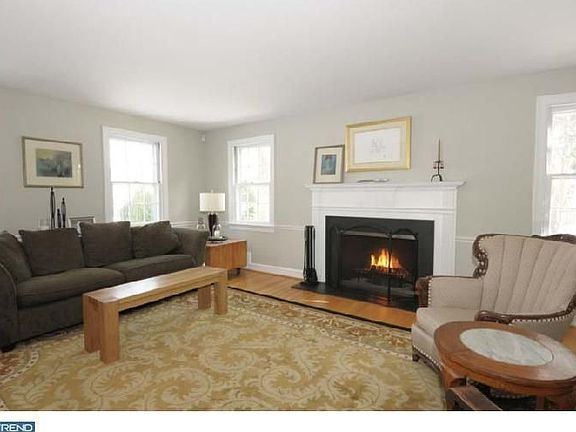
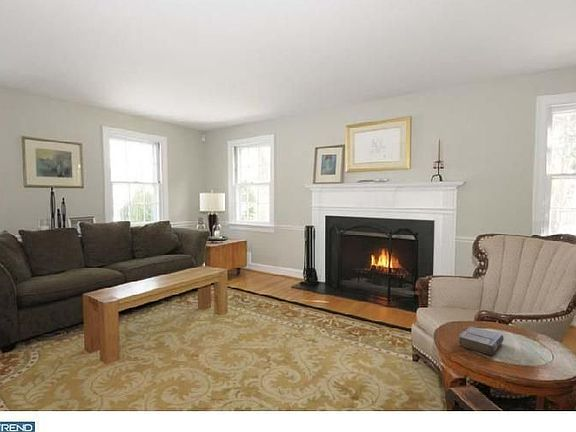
+ book (482, 338)
